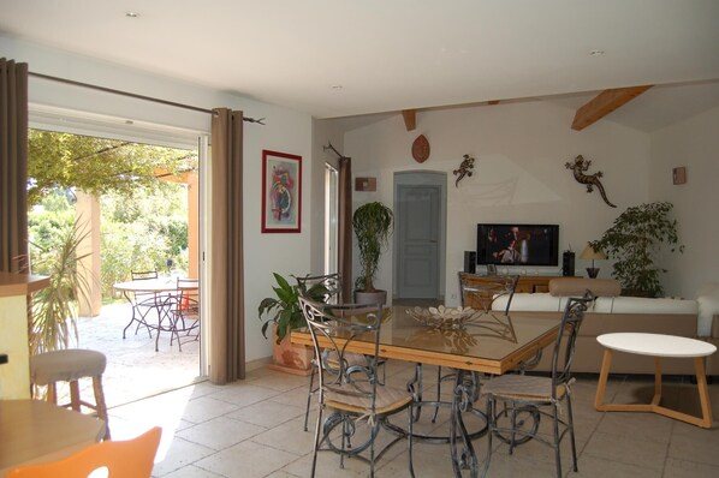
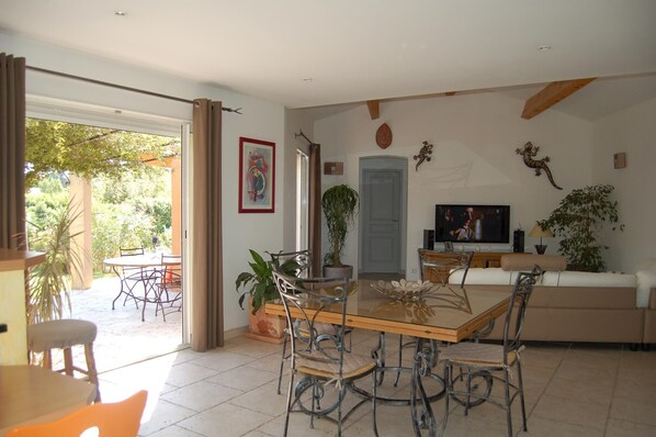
- coffee table (655, 376)
